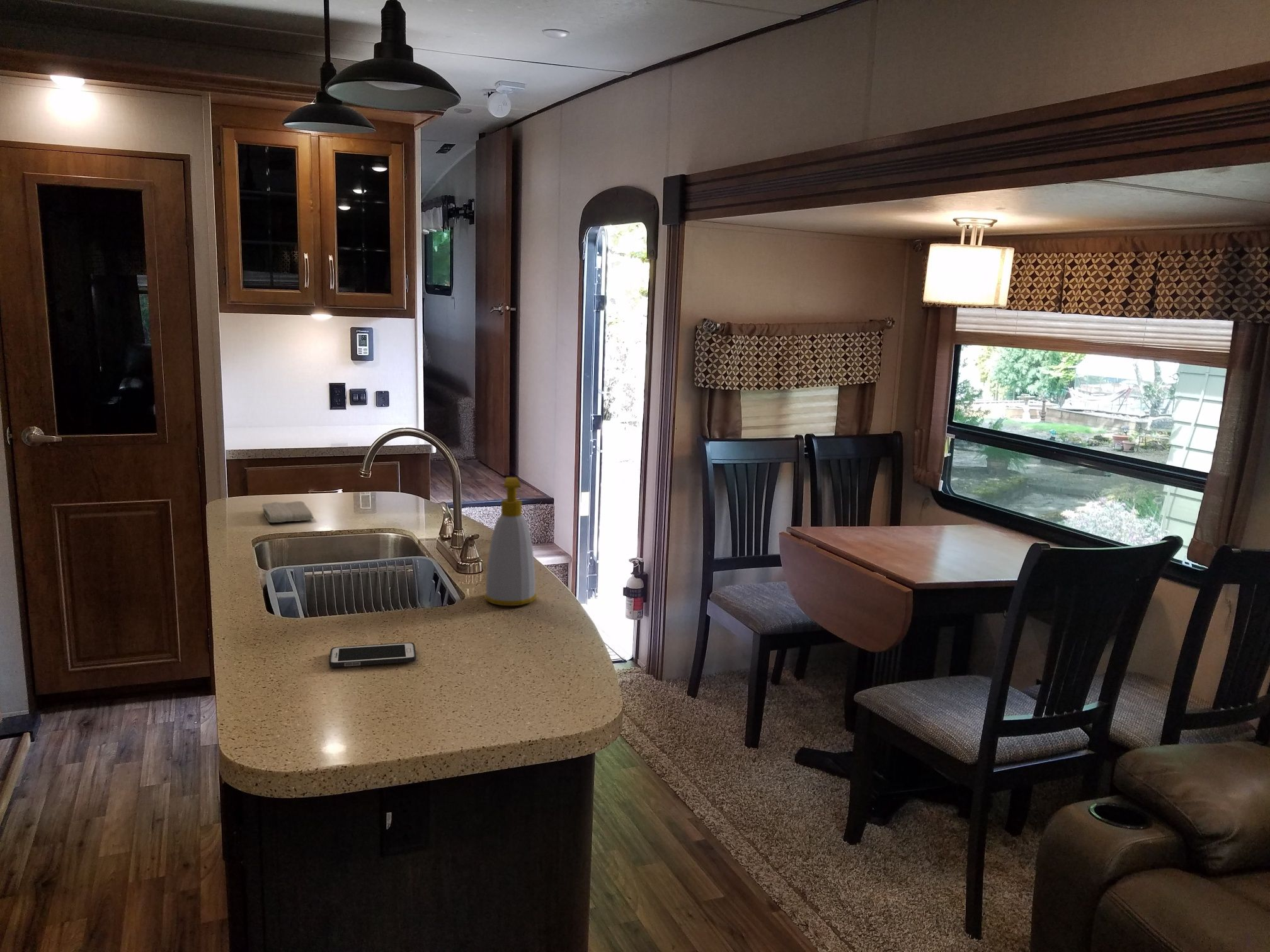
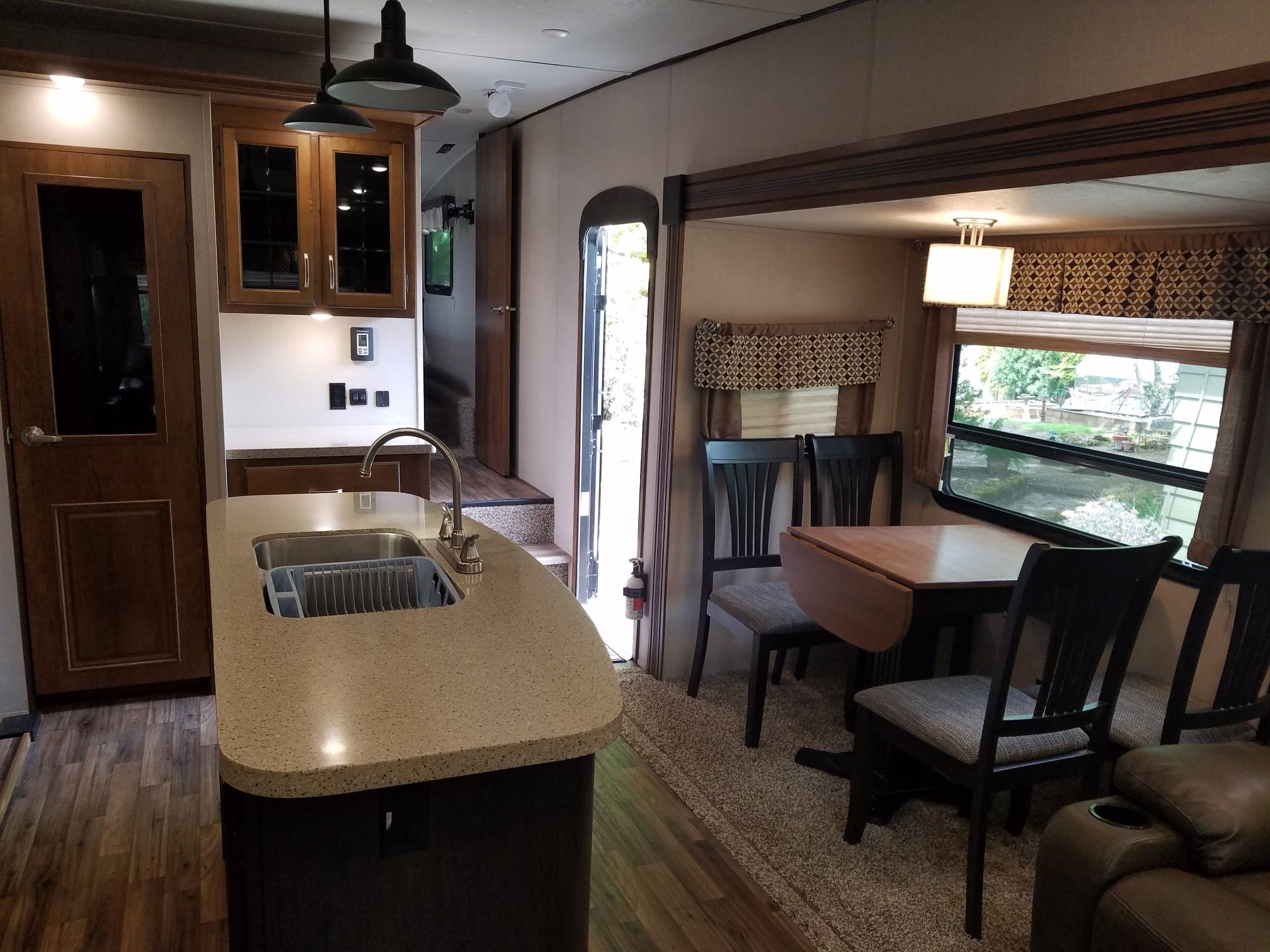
- cell phone (373, 655)
- washcloth (287, 511)
- soap bottle (511, 540)
